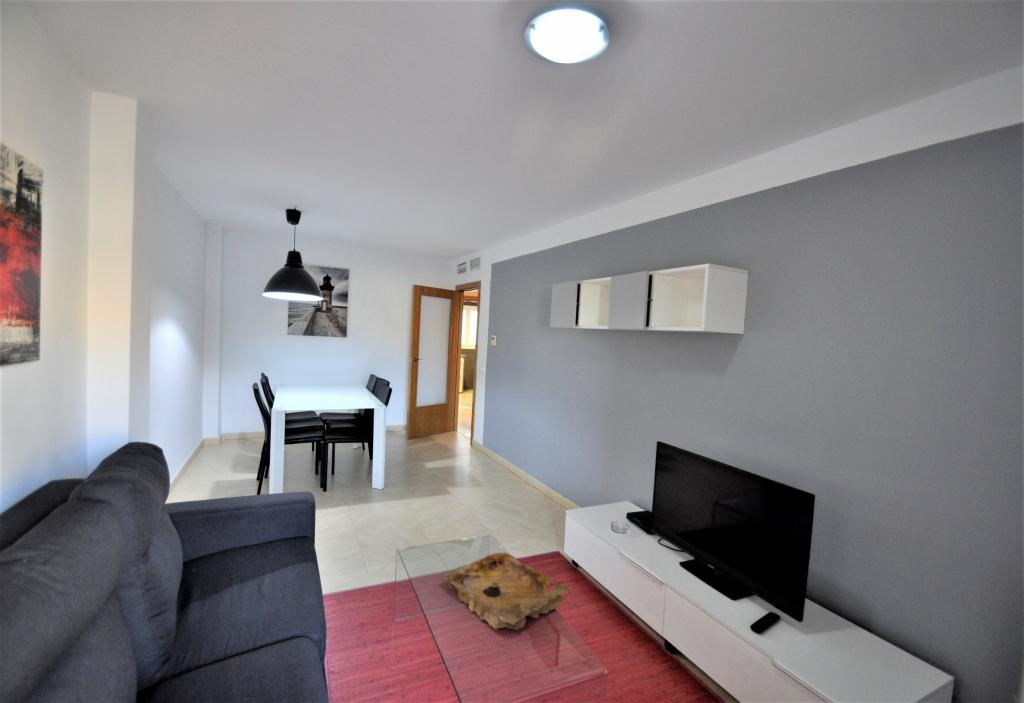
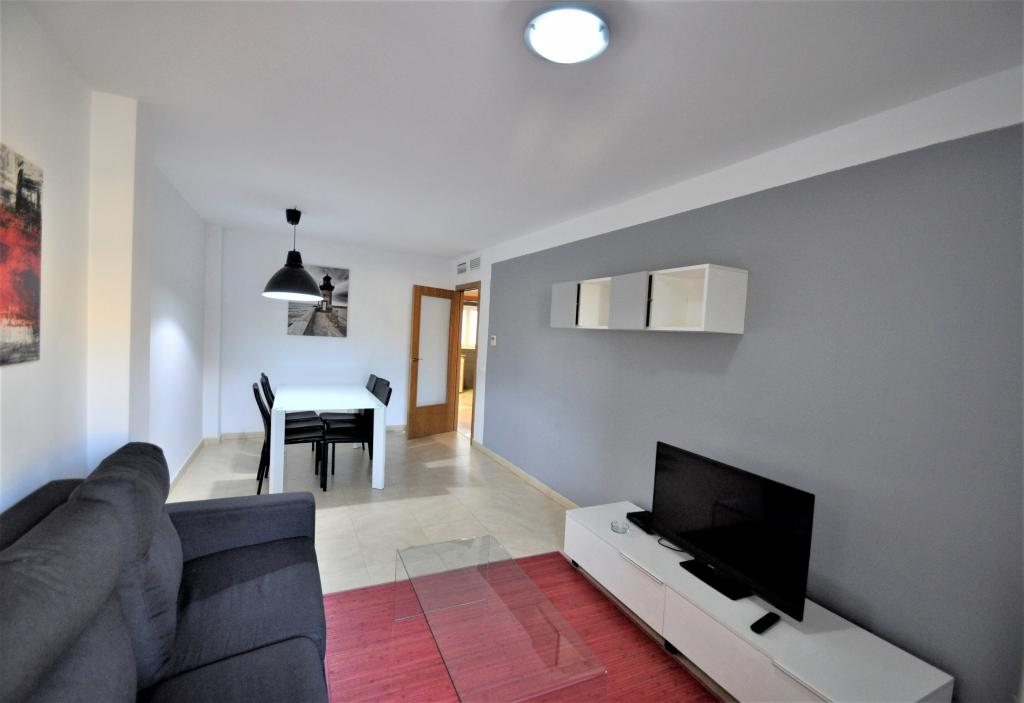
- decorative tray (504, 586)
